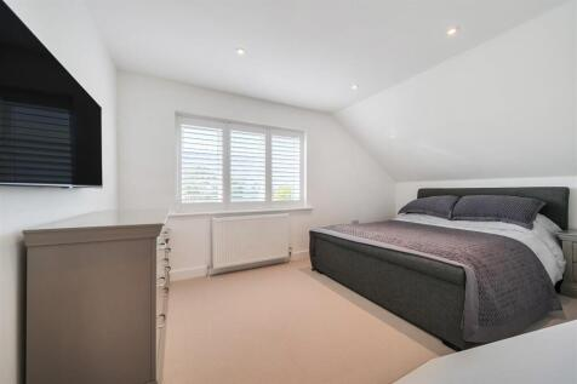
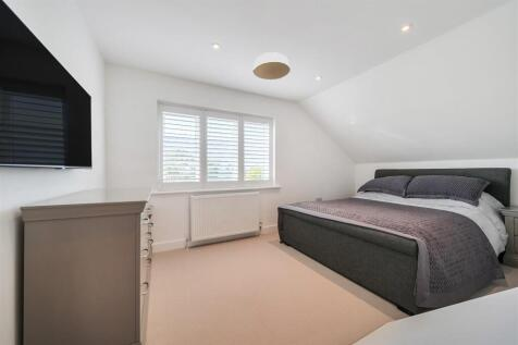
+ ceiling light (271, 65)
